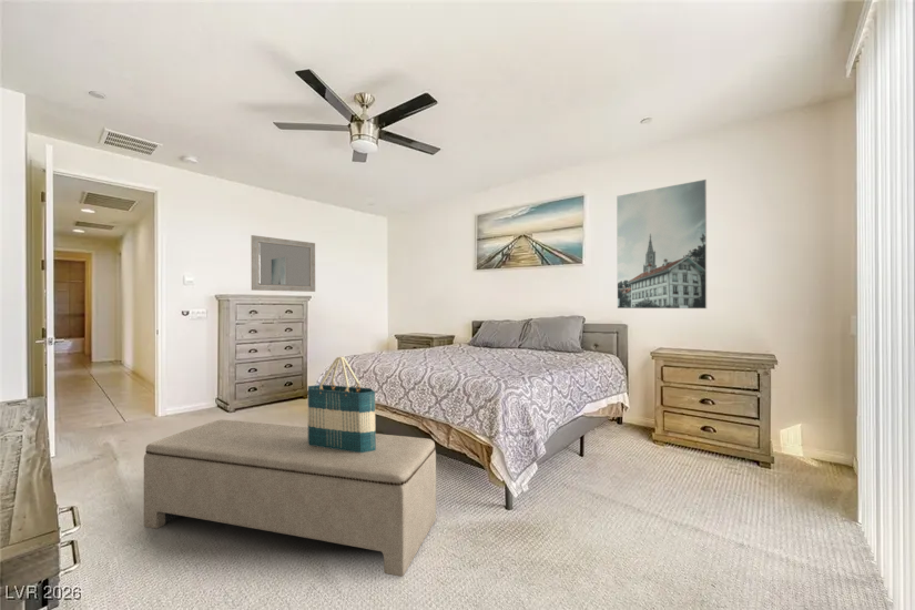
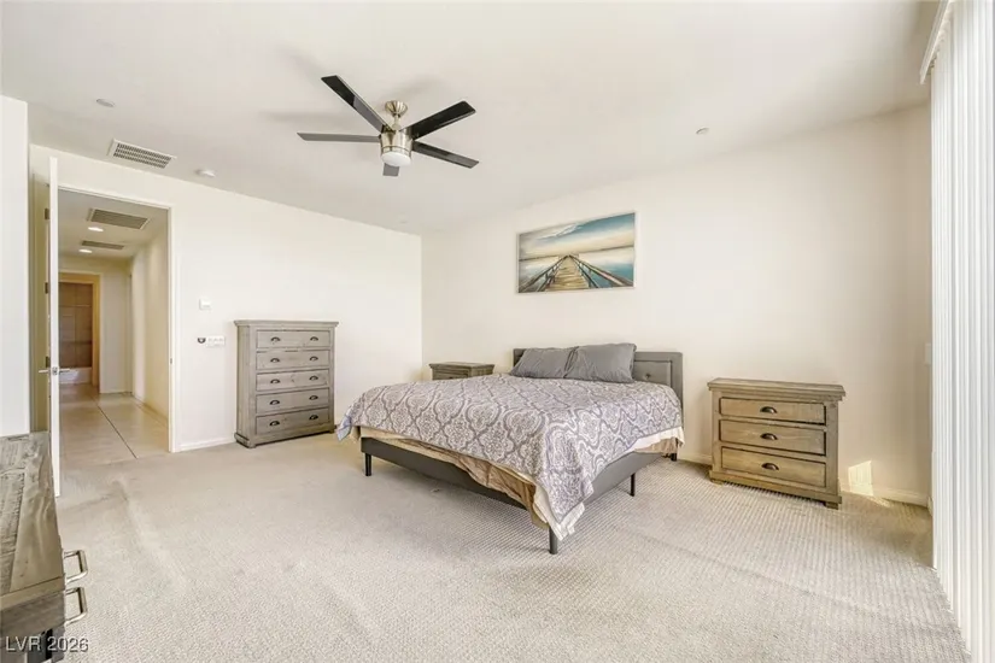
- home mirror (285, 265)
- bench (292, 480)
- tote bag (339, 400)
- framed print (659, 248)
